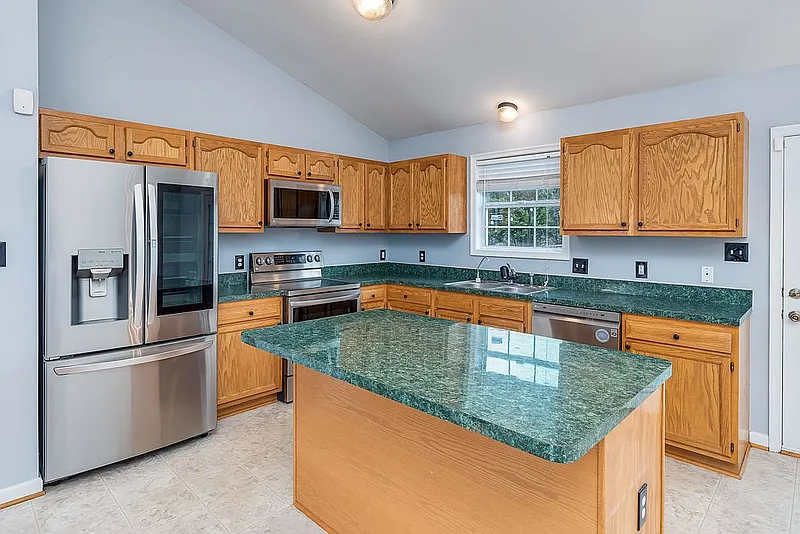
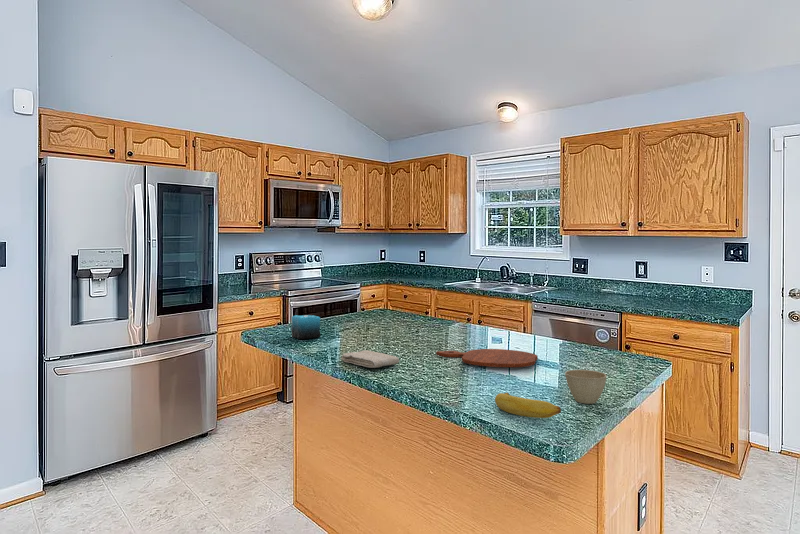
+ banana (526, 403)
+ candle (305, 322)
+ cutting board (484, 356)
+ washcloth (369, 358)
+ flower pot (585, 387)
